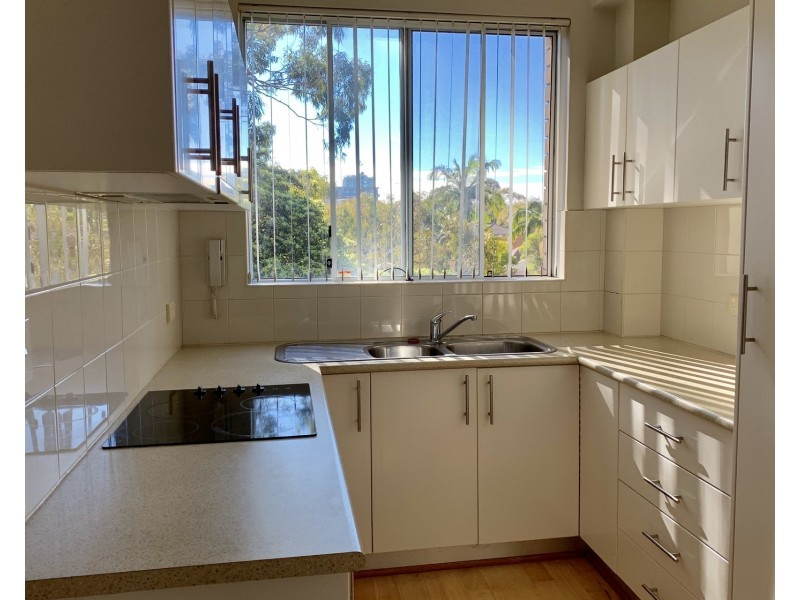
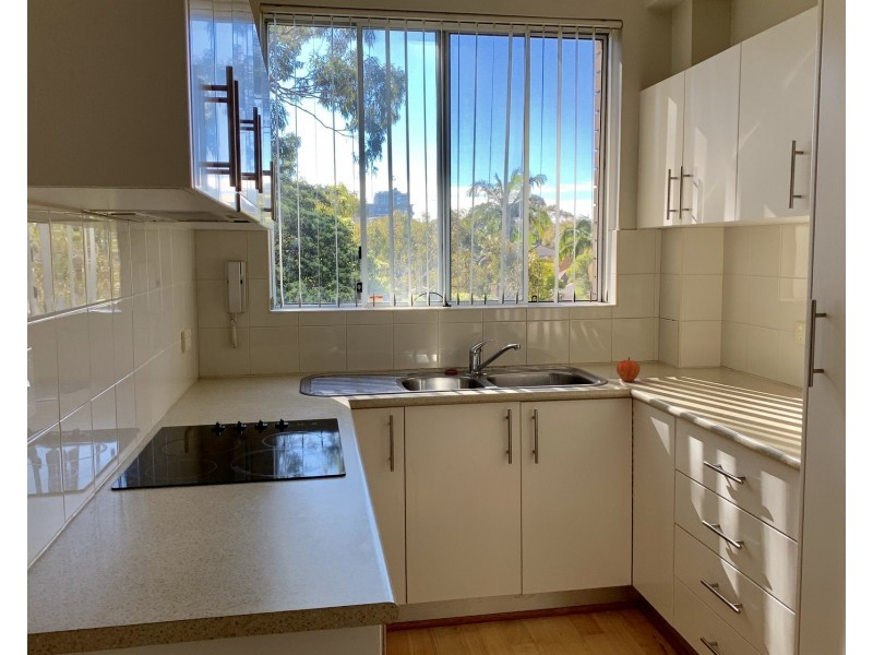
+ fruit (627, 369)
